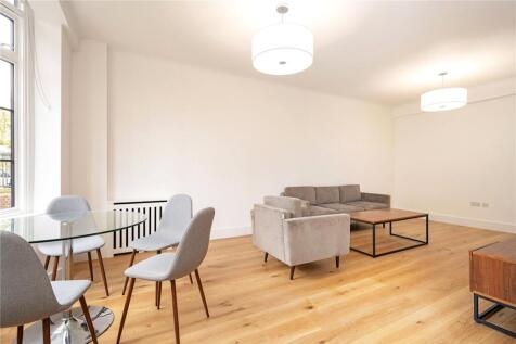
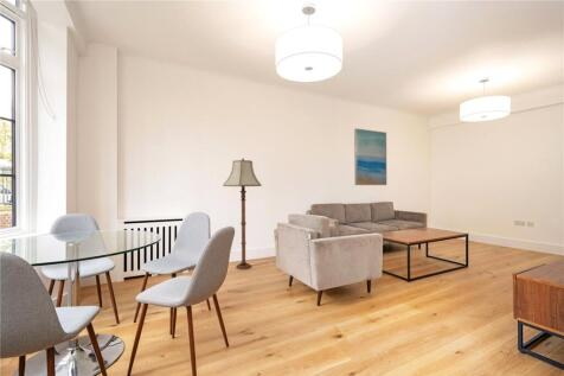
+ floor lamp (243, 211)
+ wall art (371, 158)
